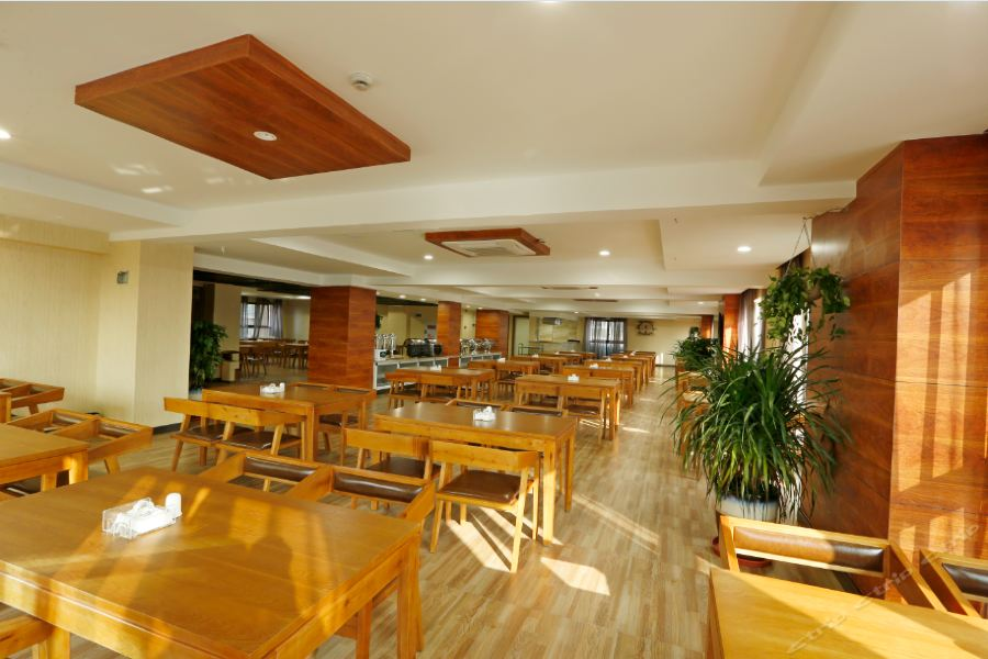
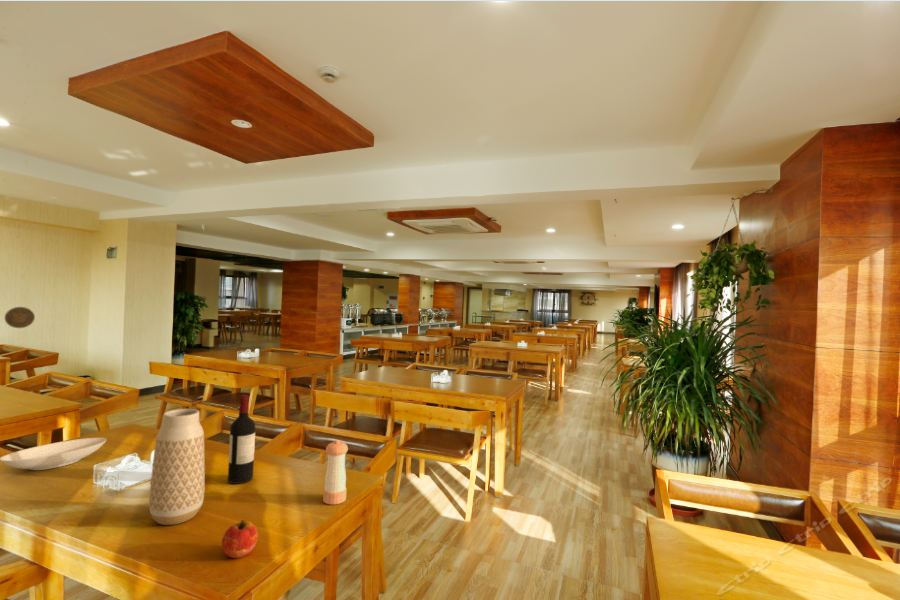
+ wine bottle (242, 437)
+ vase (179, 464)
+ bowl (56, 456)
+ decorative plate (20, 317)
+ pepper shaker (335, 470)
+ apple (240, 537)
